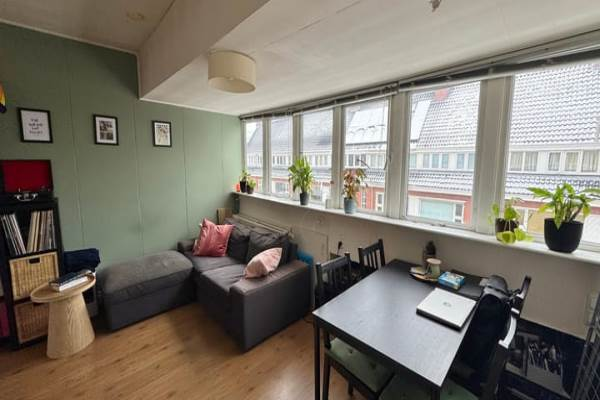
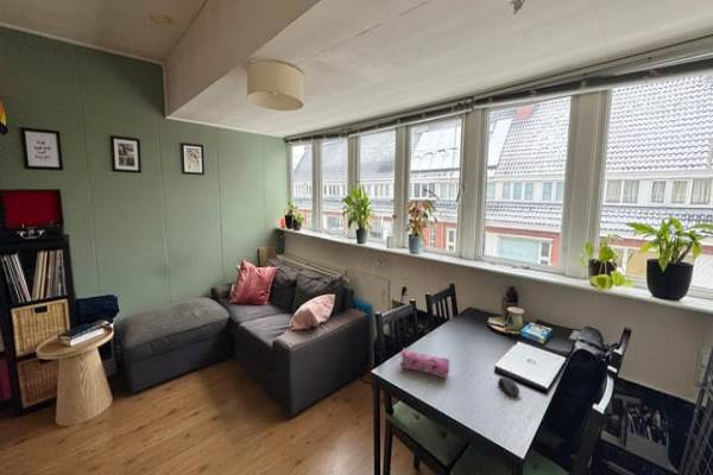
+ pencil case (424, 362)
+ computer mouse (507, 385)
